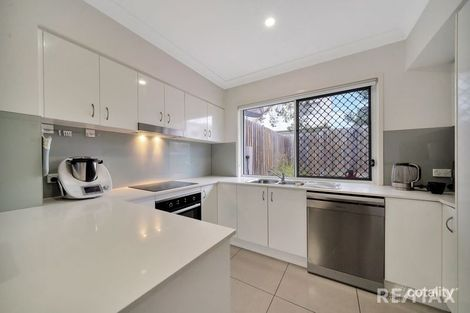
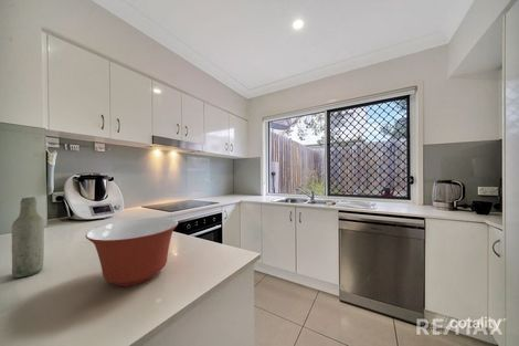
+ bottle (28, 234)
+ mixing bowl (137, 250)
